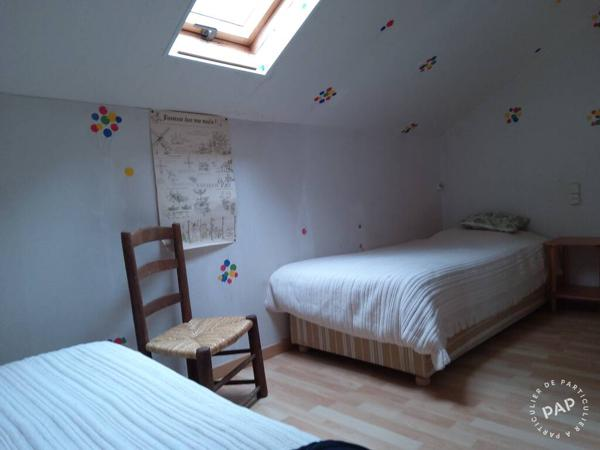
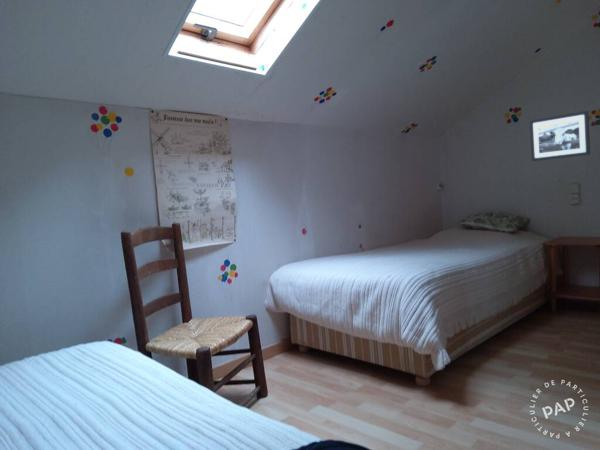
+ picture frame (558, 137)
